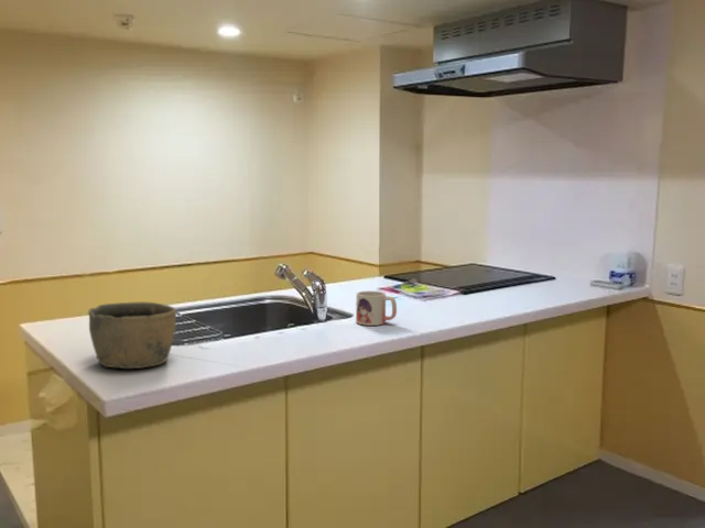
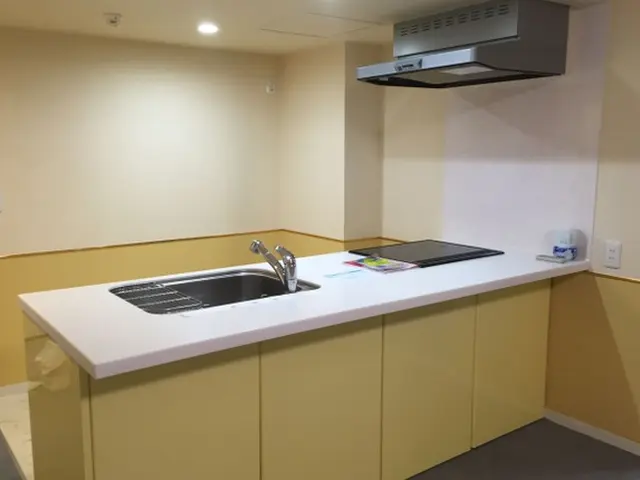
- mug (376, 308)
- bowl (133, 334)
